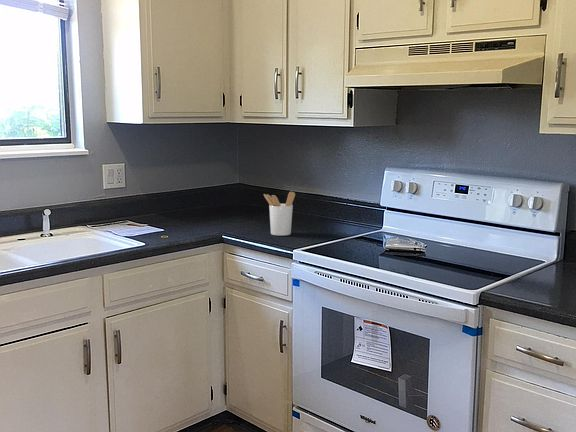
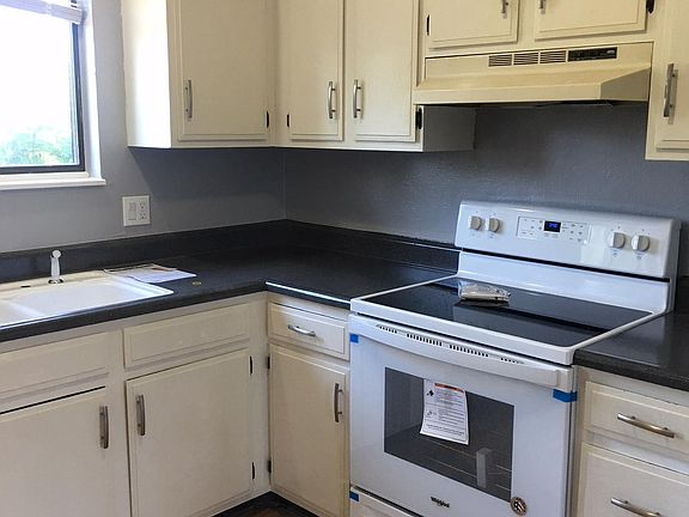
- utensil holder (277, 213)
